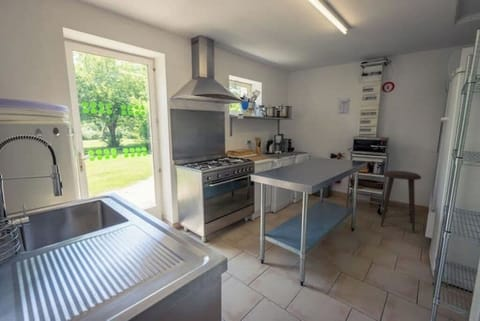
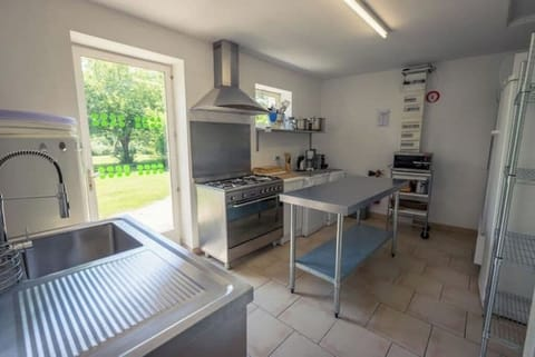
- stool (397, 204)
